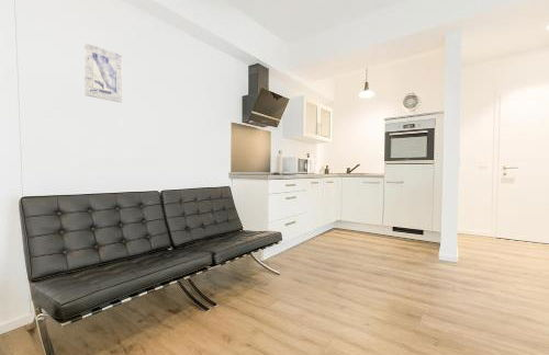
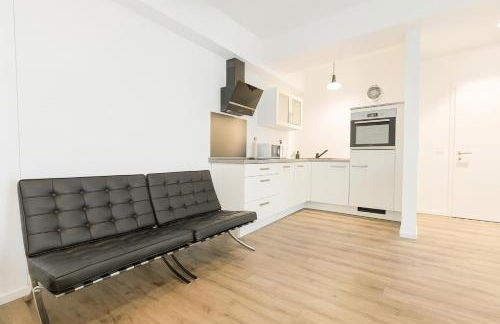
- wall art (103, 73)
